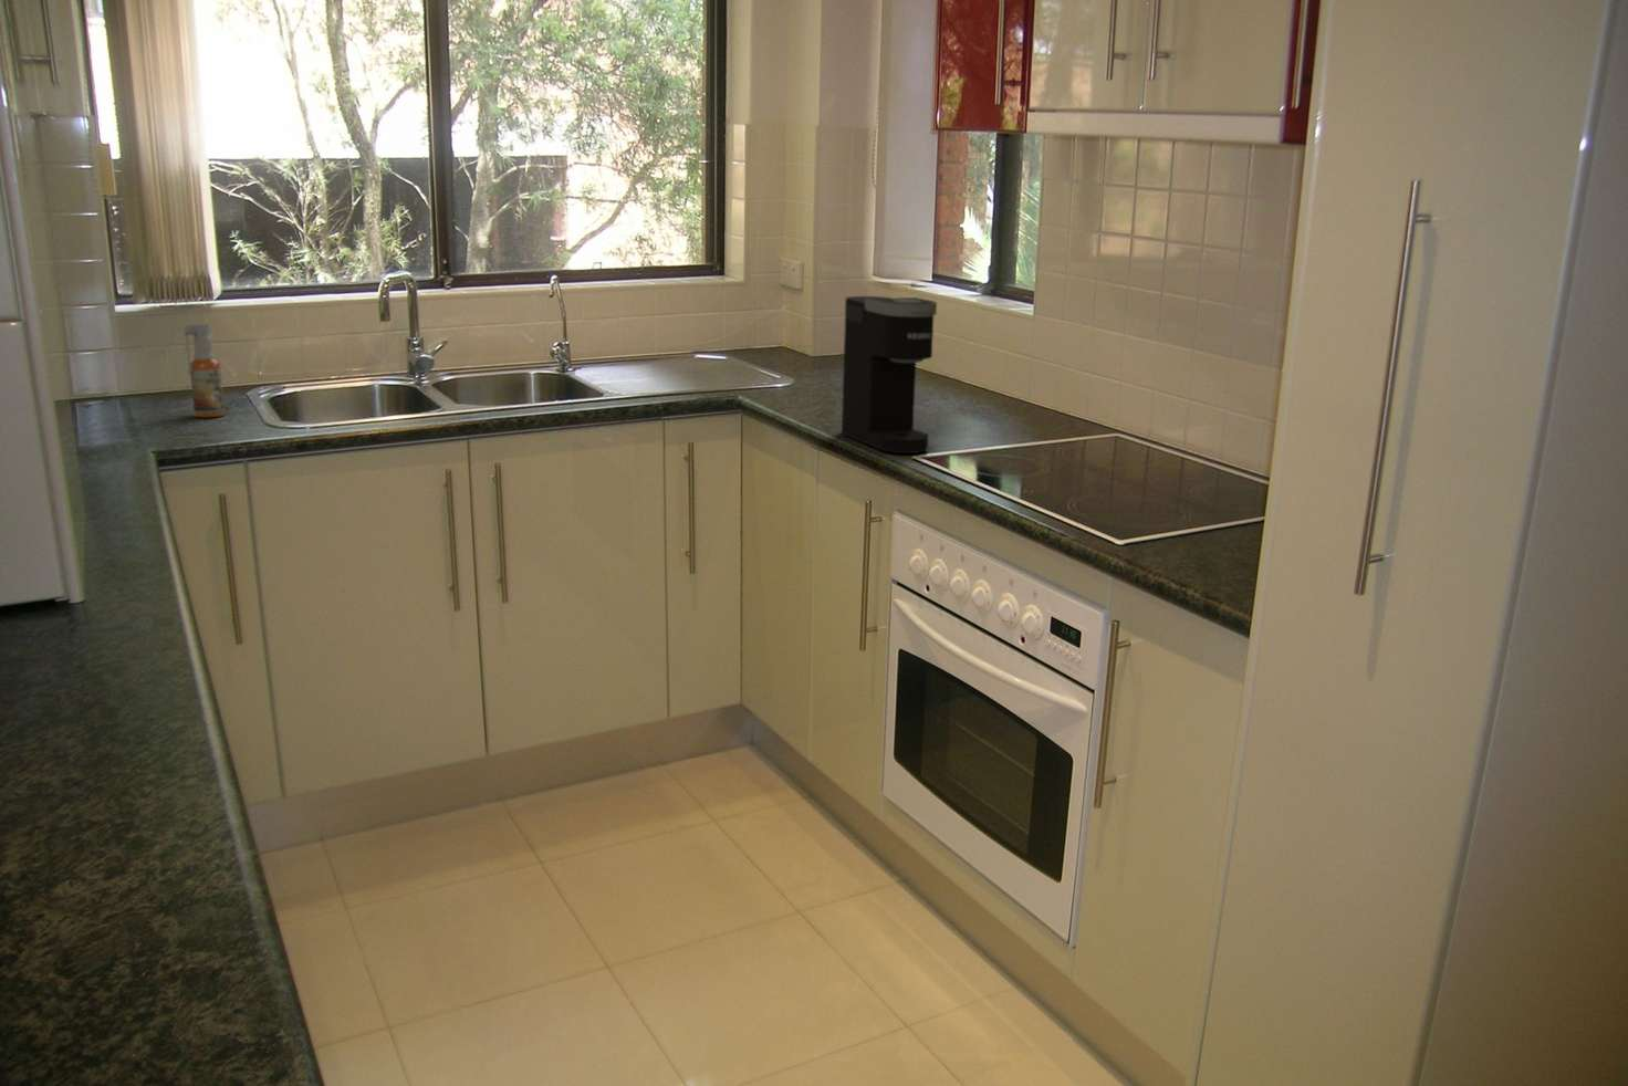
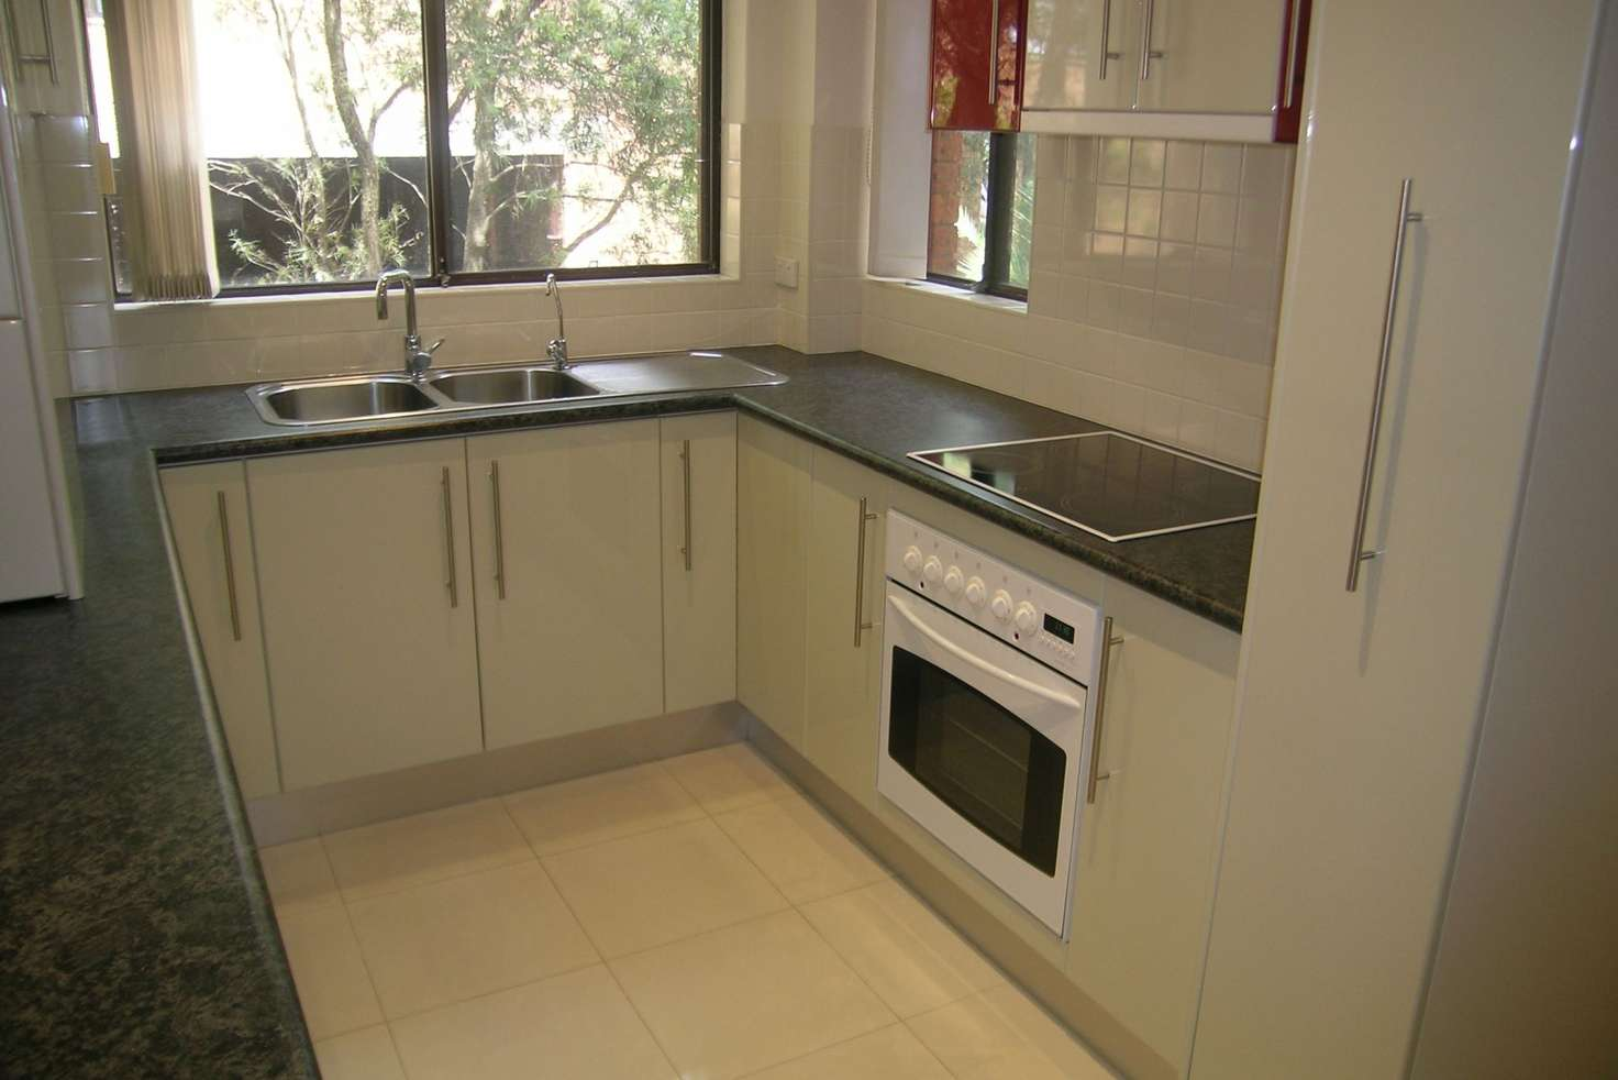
- coffee maker (886, 370)
- spray bottle (202, 370)
